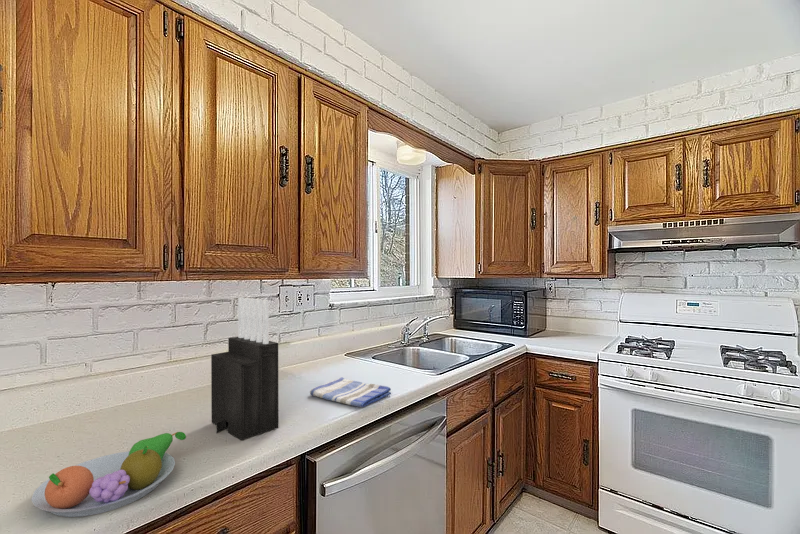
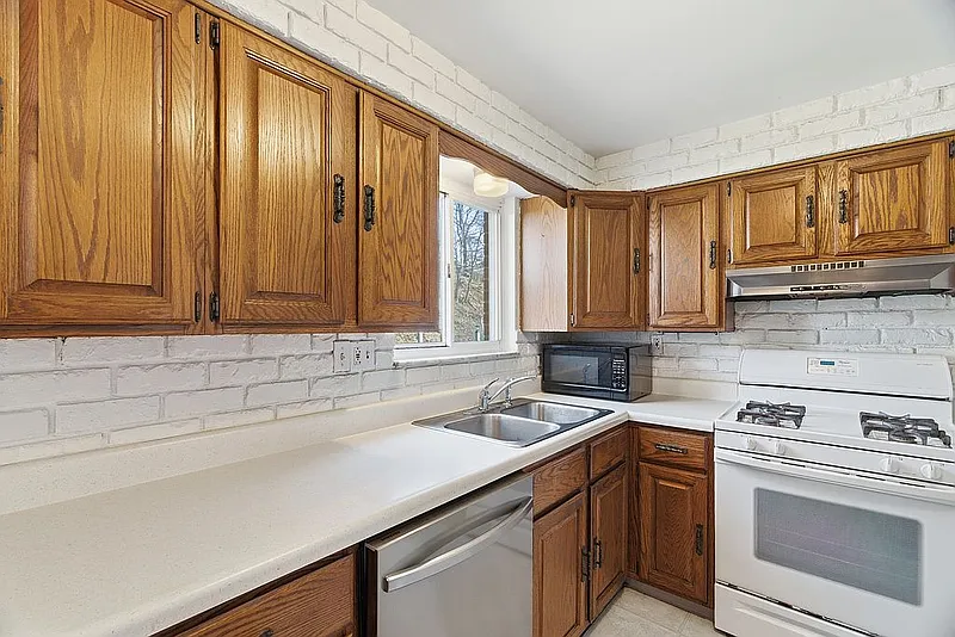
- fruit bowl (115, 464)
- knife block (240, 363)
- dish towel (350, 390)
